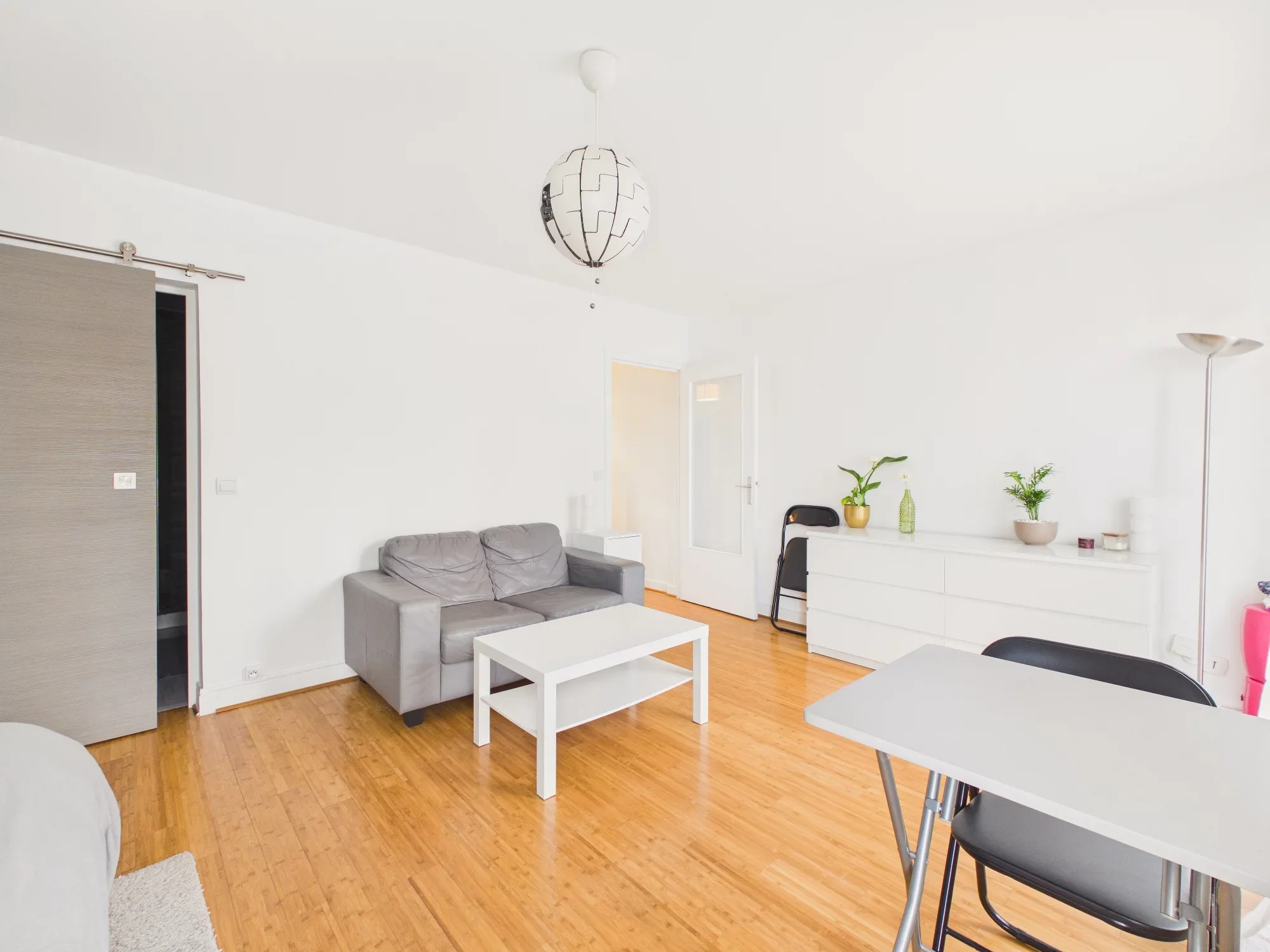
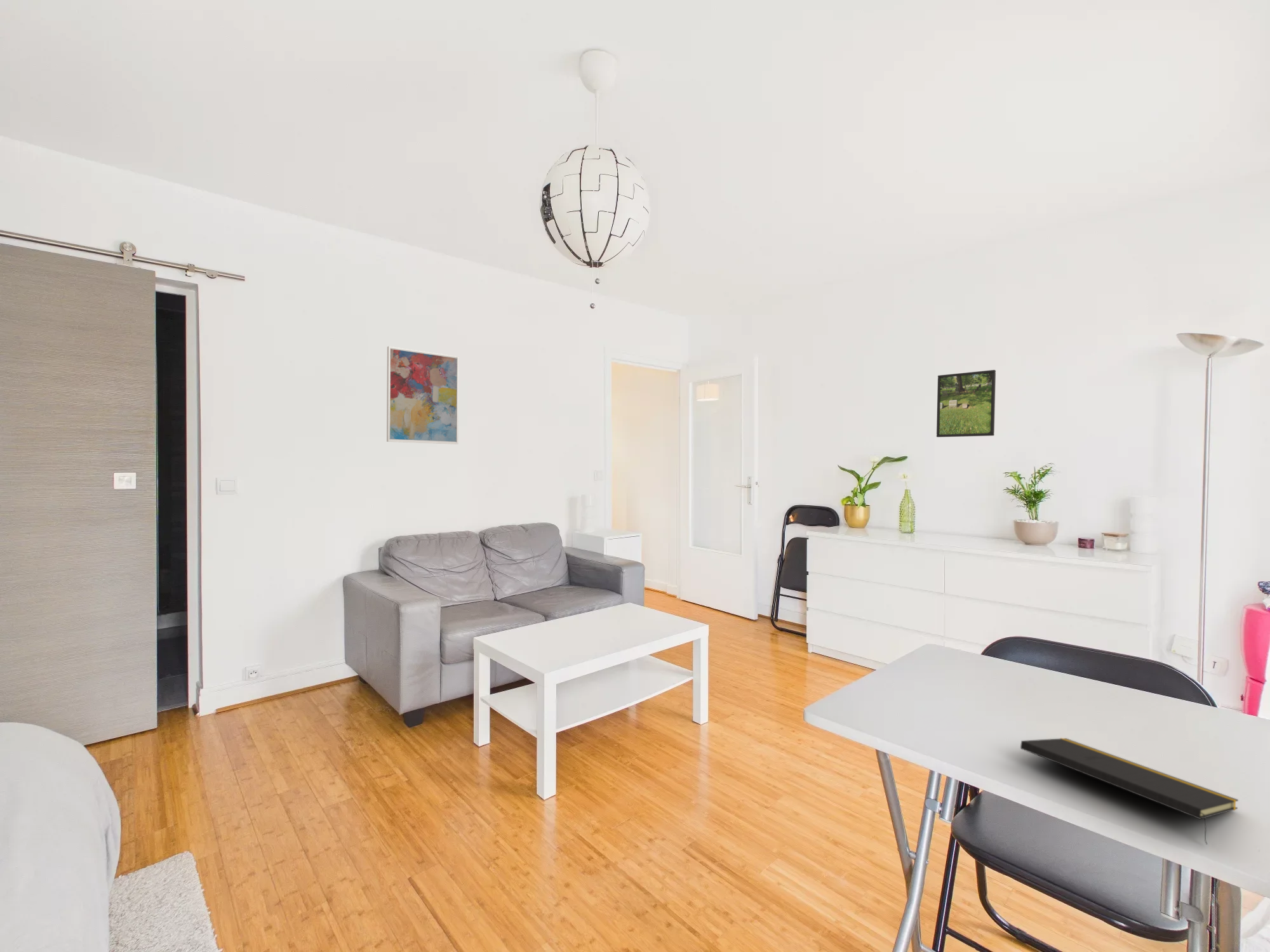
+ notepad (1123, 772)
+ wall art (424, 397)
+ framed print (965, 404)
